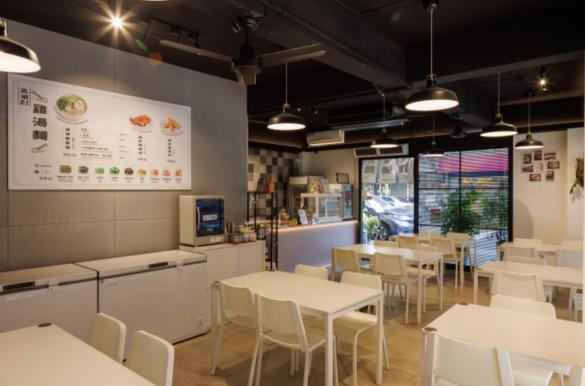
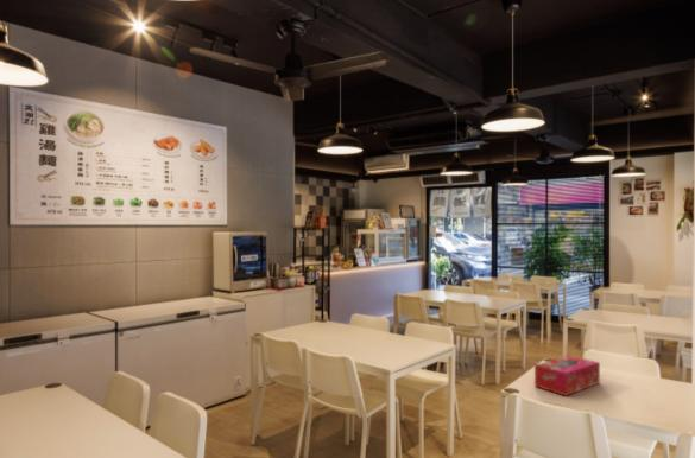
+ tissue box (567, 374)
